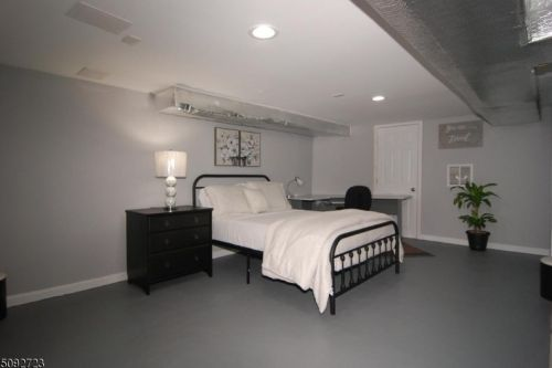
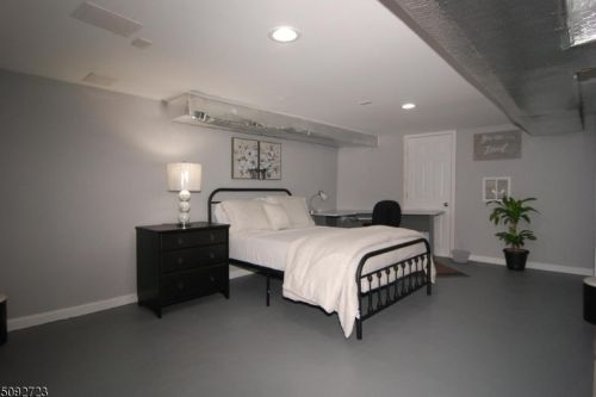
+ basket (460, 252)
